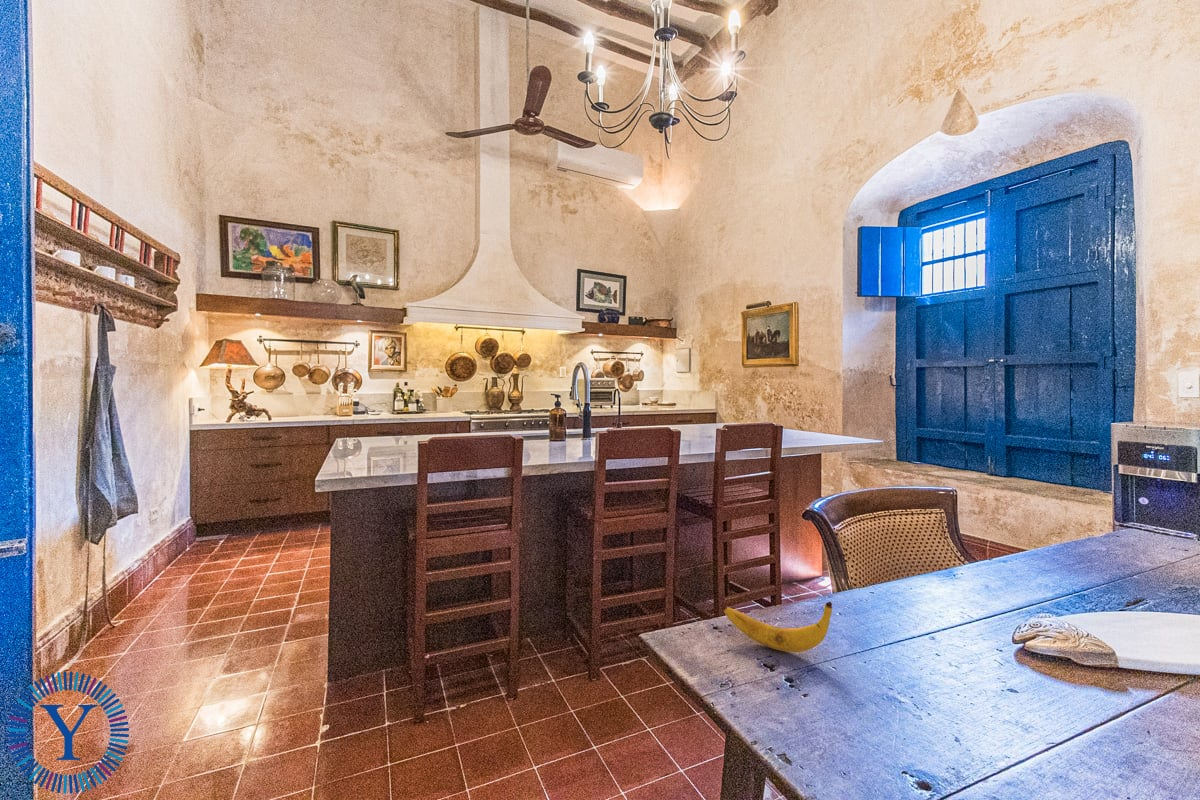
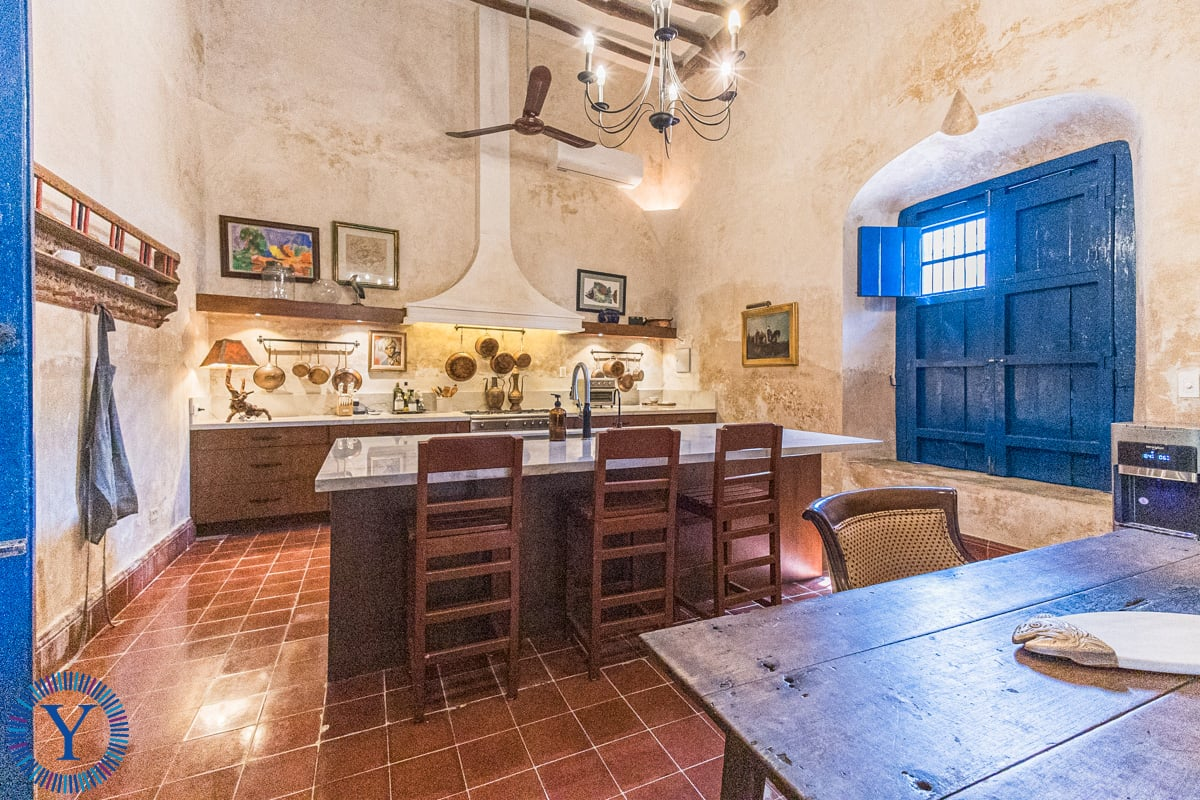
- banana (774, 626)
